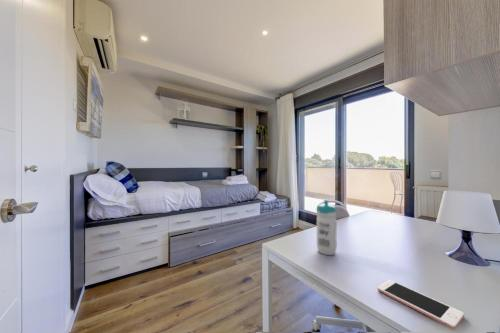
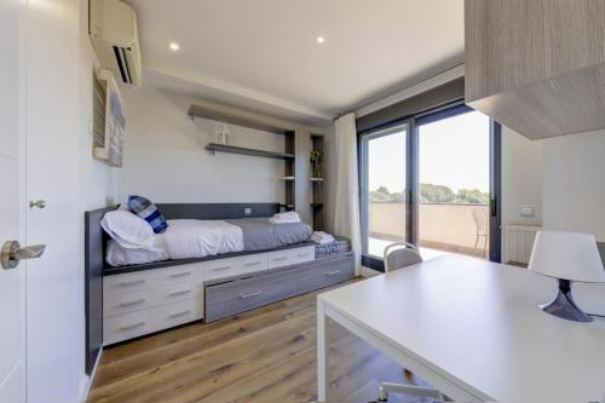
- water bottle (326, 225)
- cell phone (416, 300)
